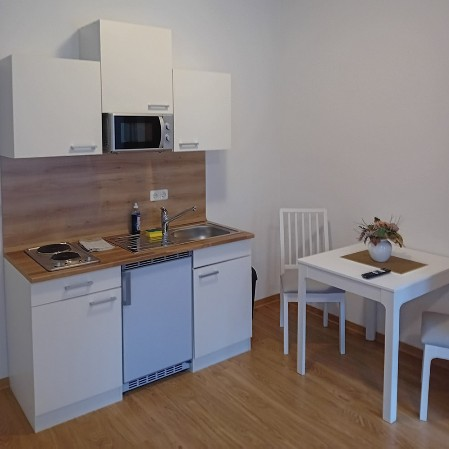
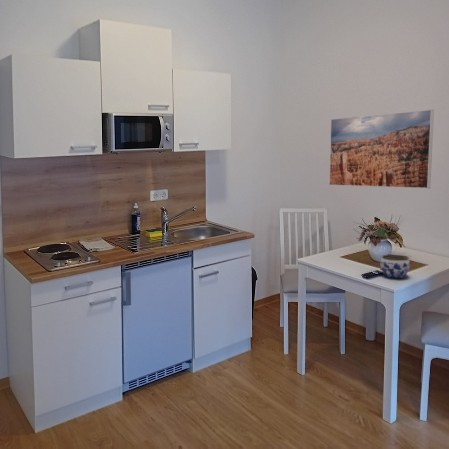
+ jar (394, 265)
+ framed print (376, 151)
